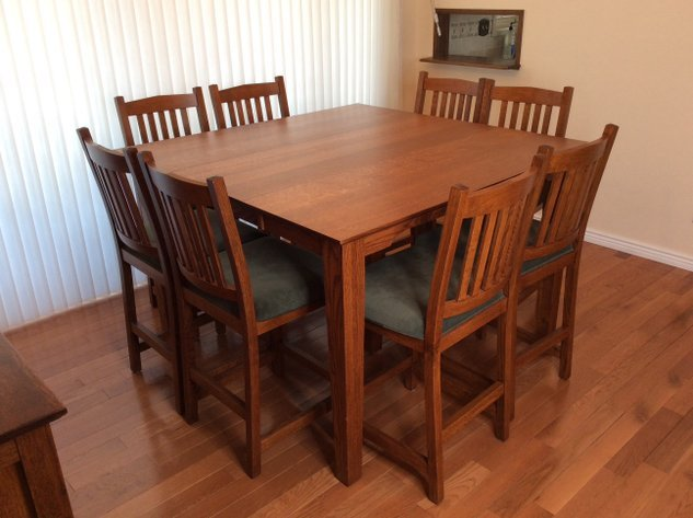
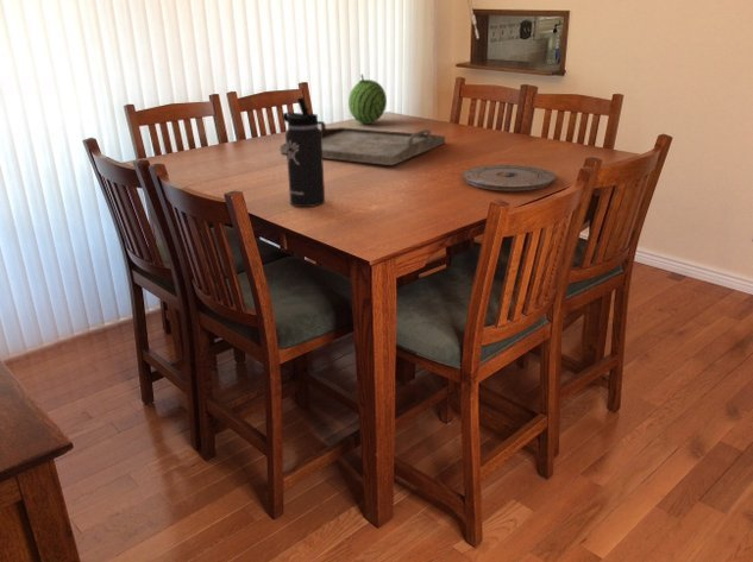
+ thermos bottle (301, 150)
+ serving tray (364, 137)
+ fruit (366, 99)
+ plate (508, 177)
